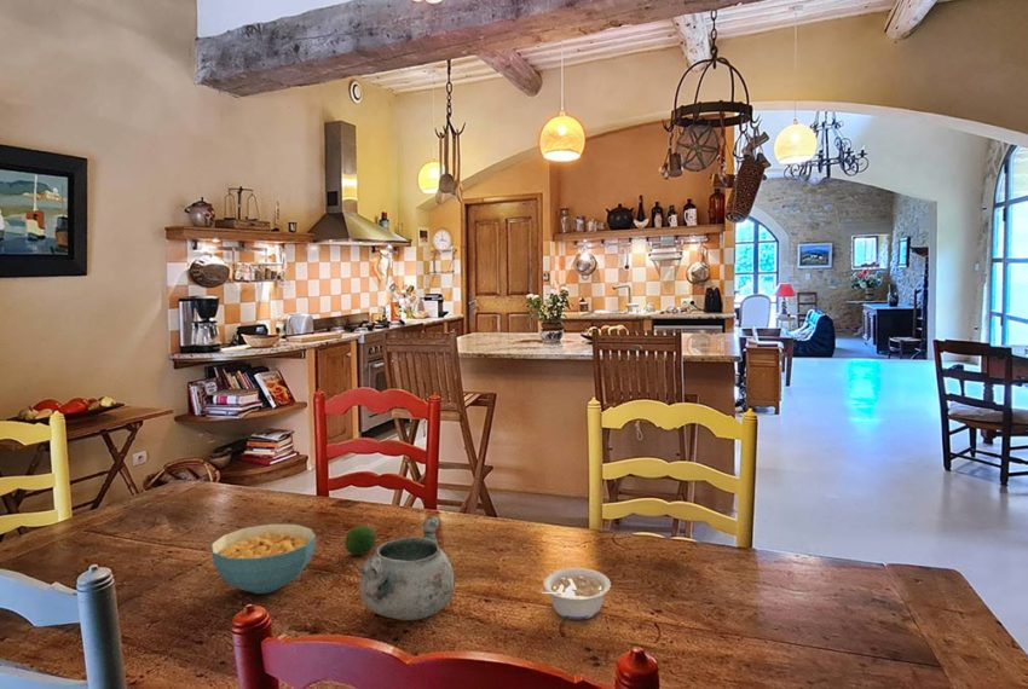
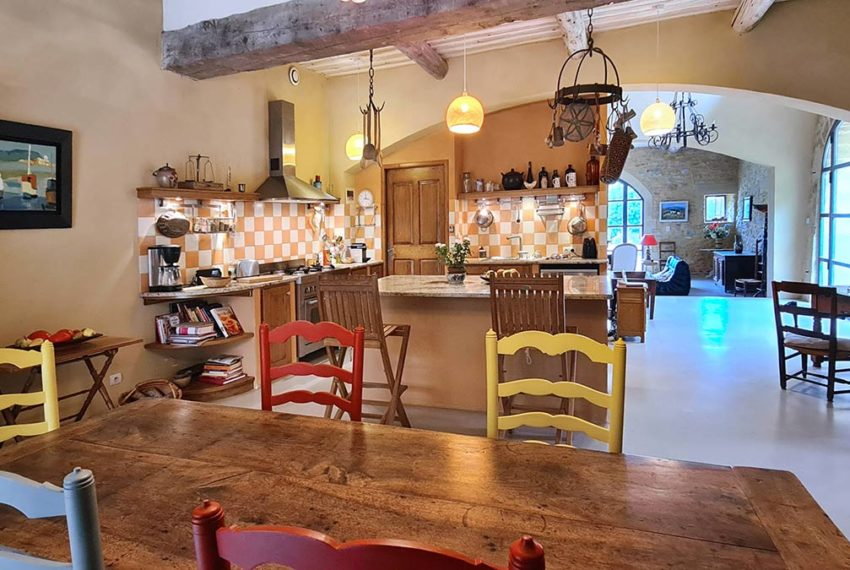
- cereal bowl (265, 563)
- legume (576, 594)
- fruit (360, 539)
- decorative bowl (406, 573)
